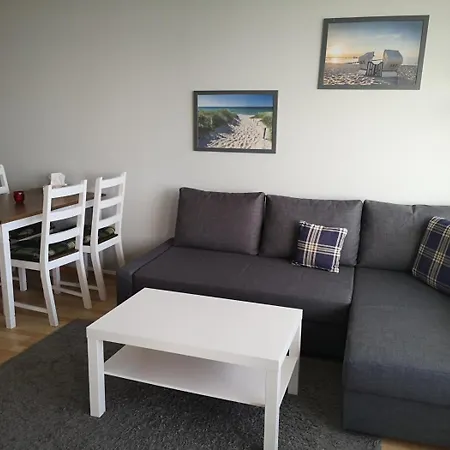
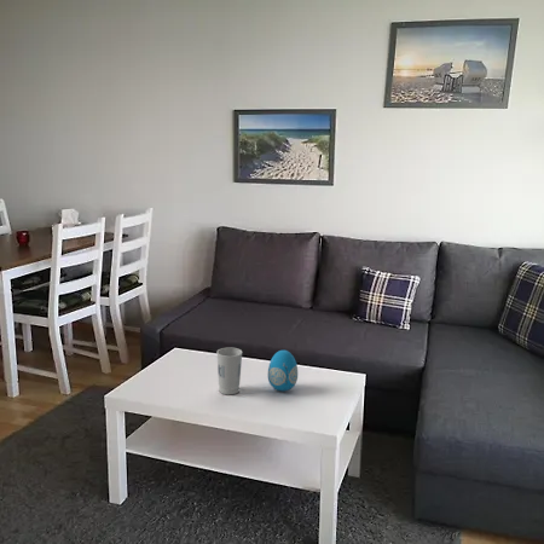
+ cup (228, 371)
+ decorative egg (283, 370)
